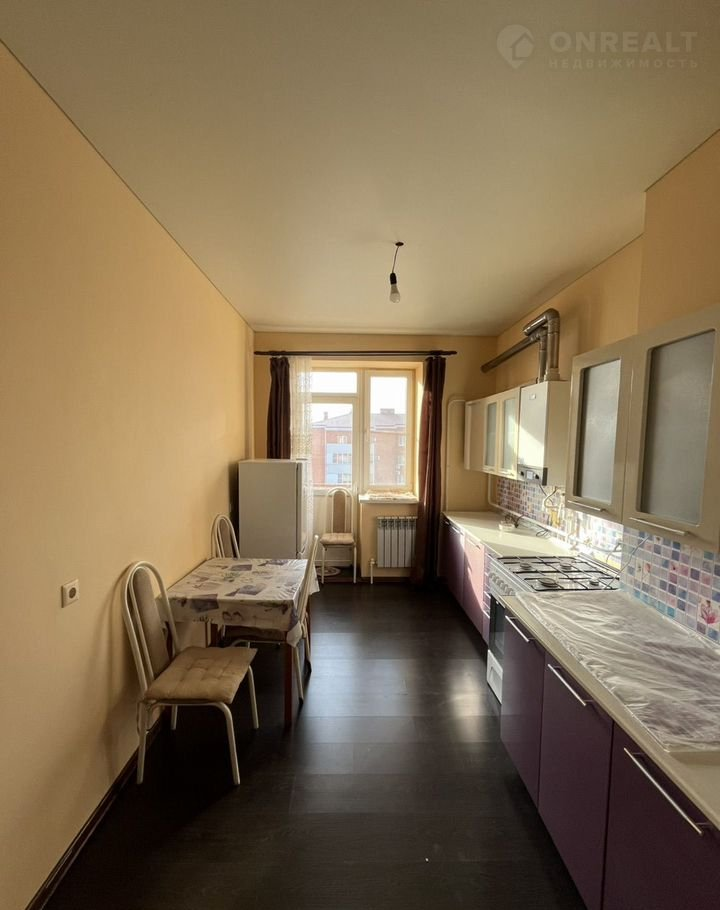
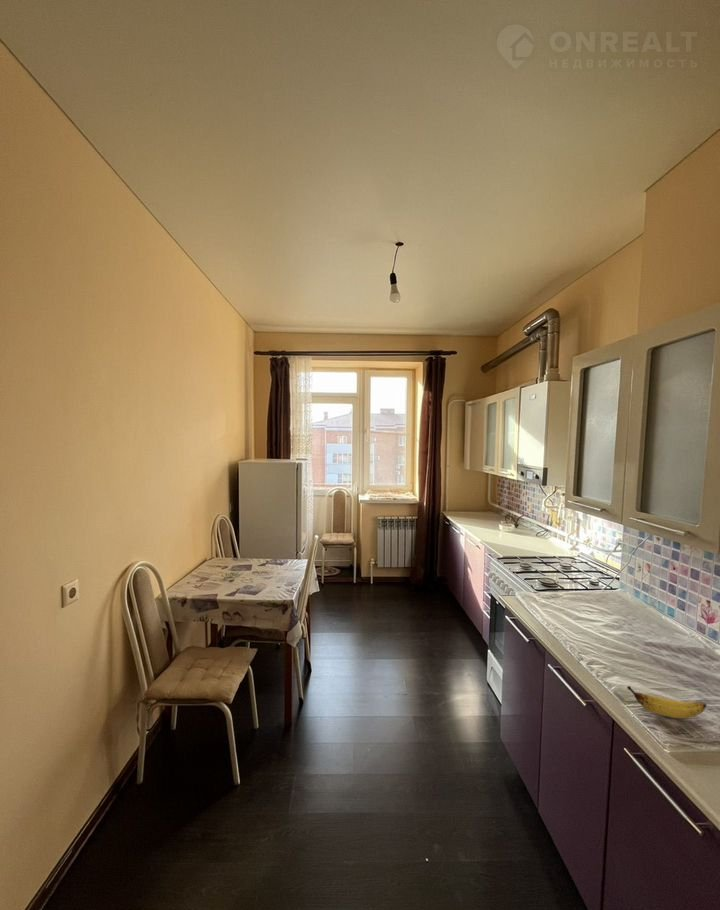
+ banana (665, 703)
